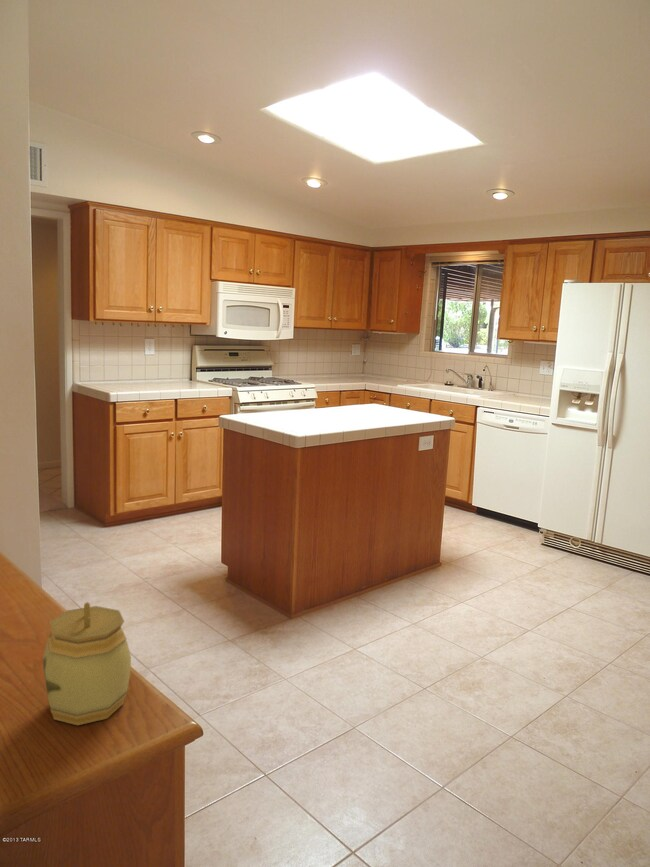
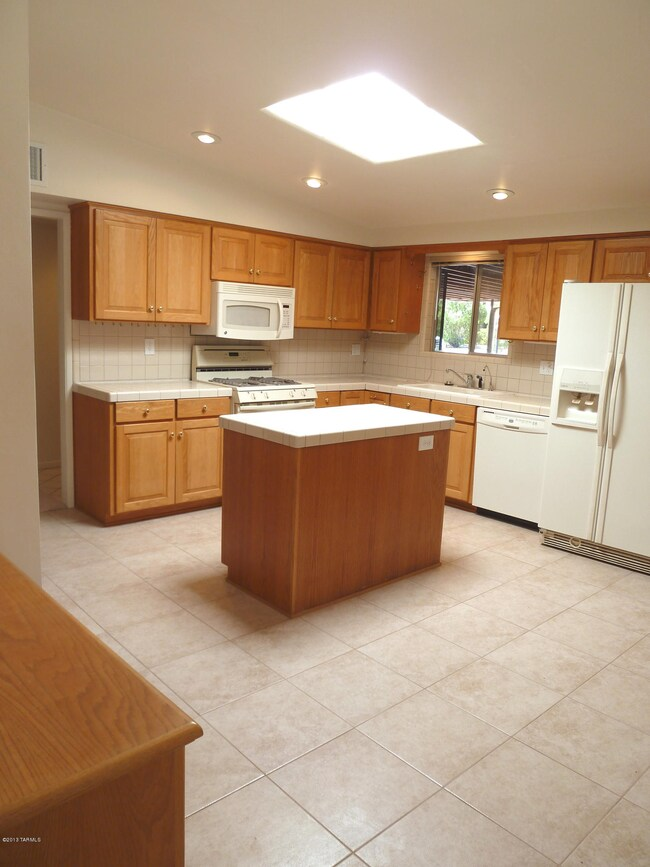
- jar (87, 653)
